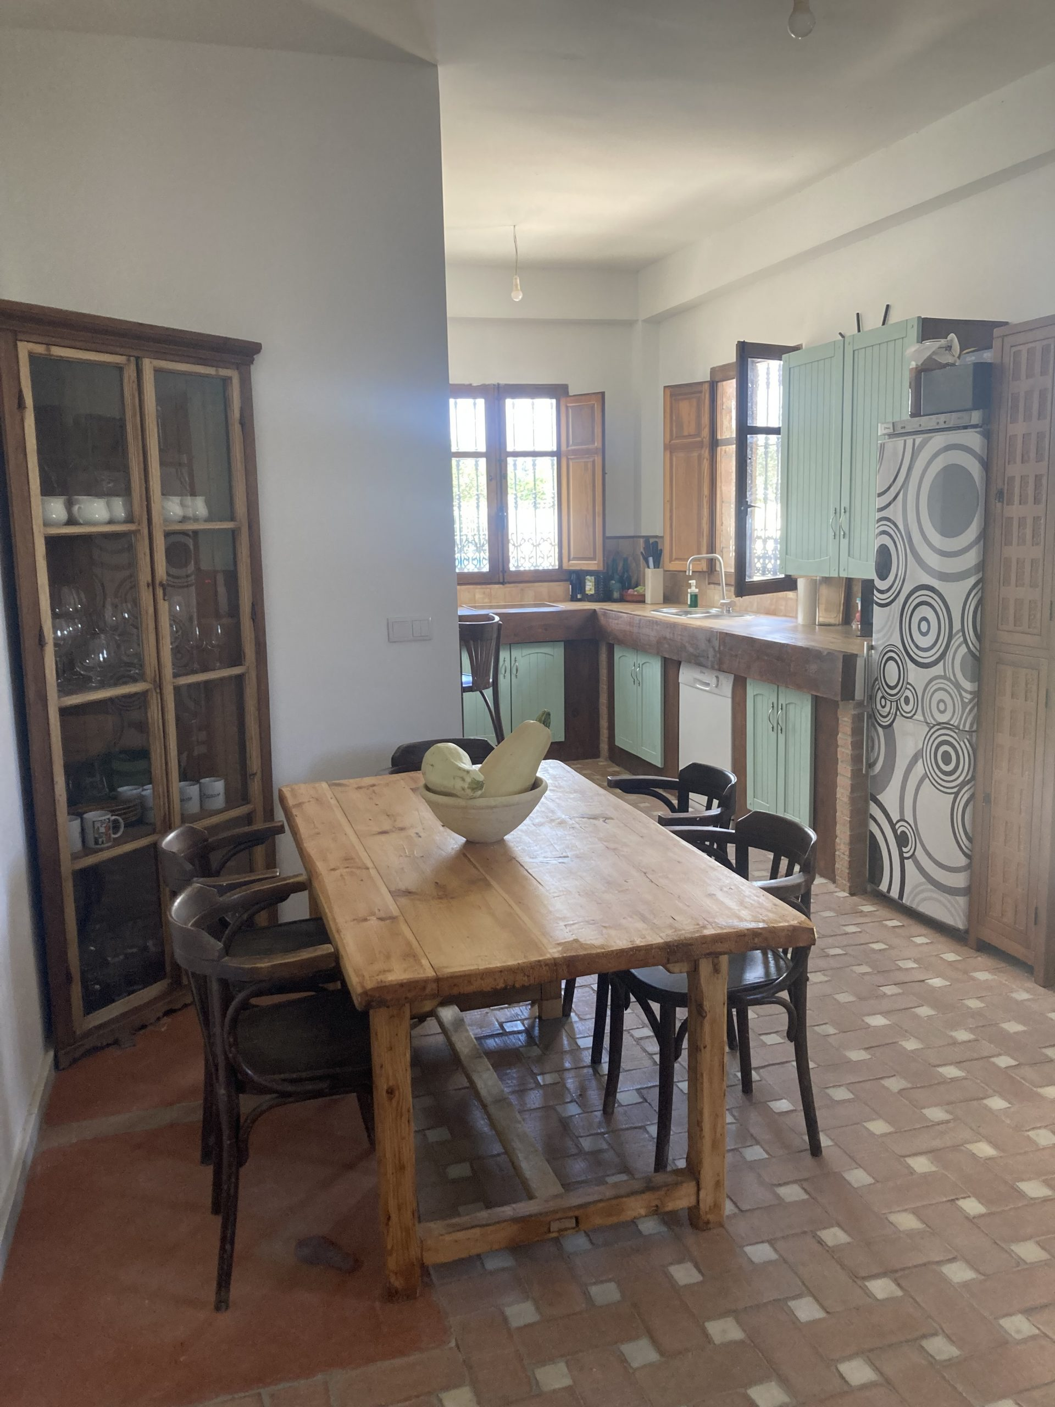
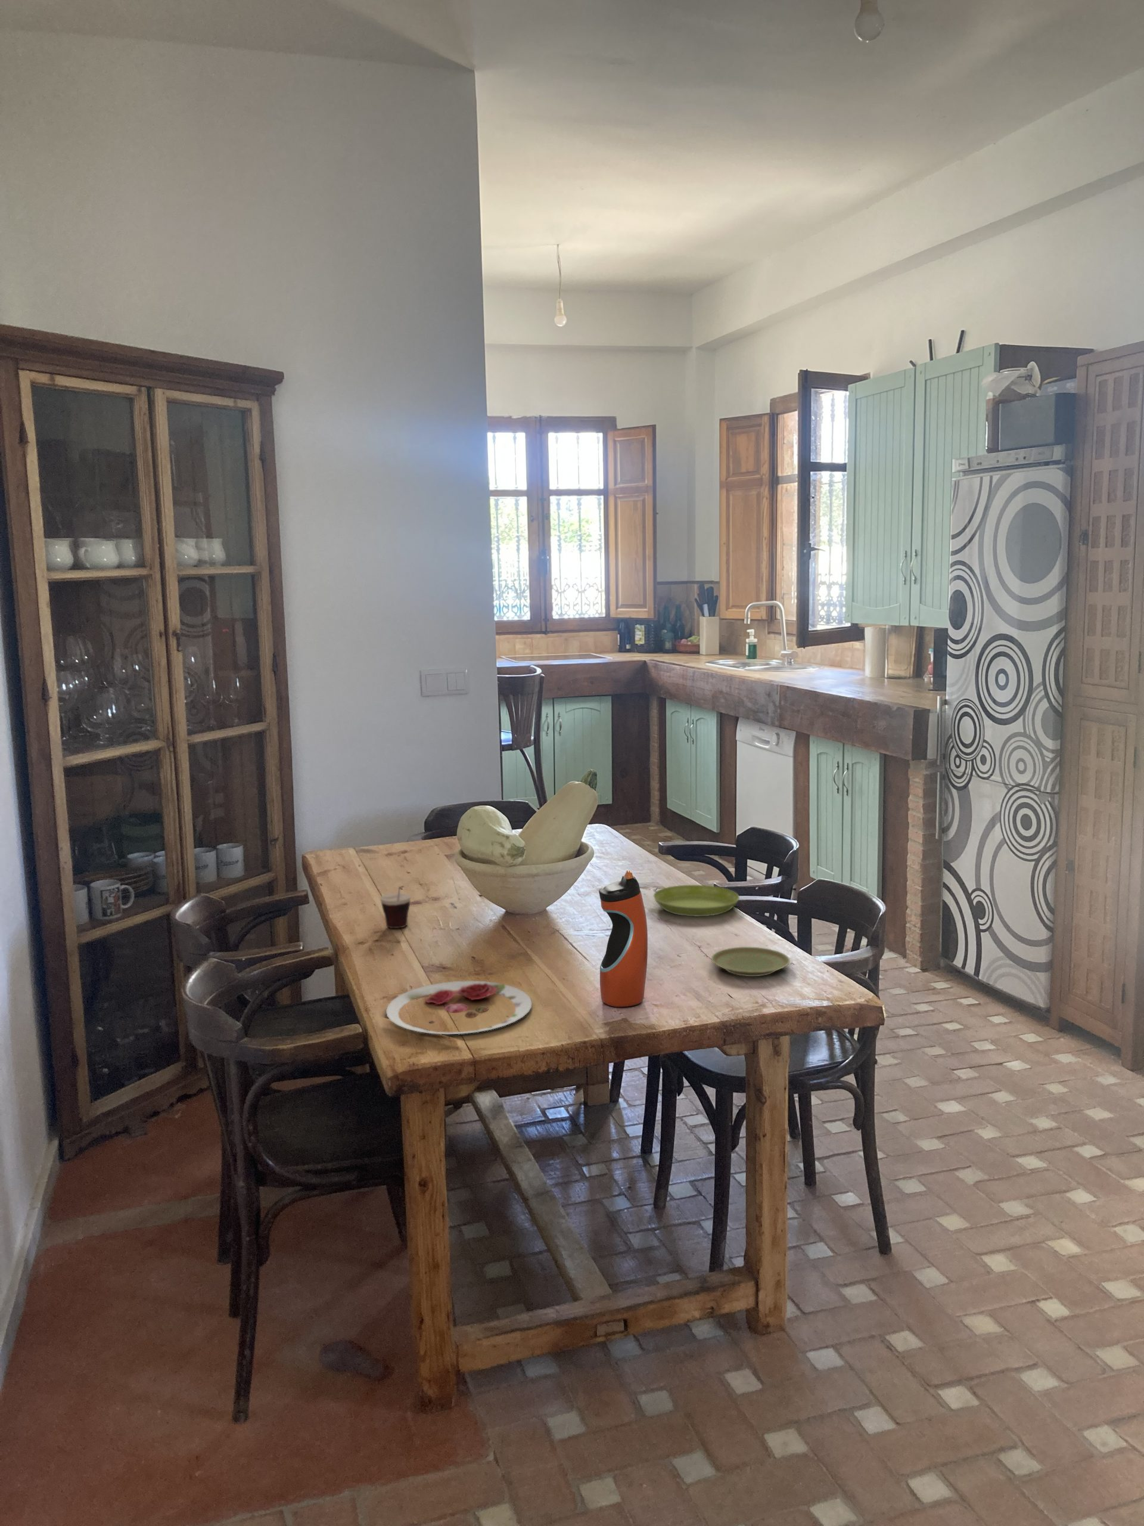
+ cup (398, 905)
+ plate (750, 964)
+ saucer (696, 901)
+ water bottle (624, 936)
+ plate (459, 1005)
